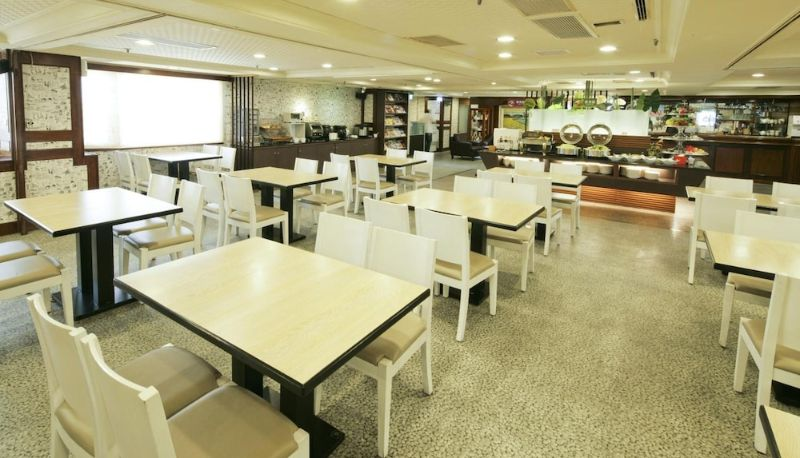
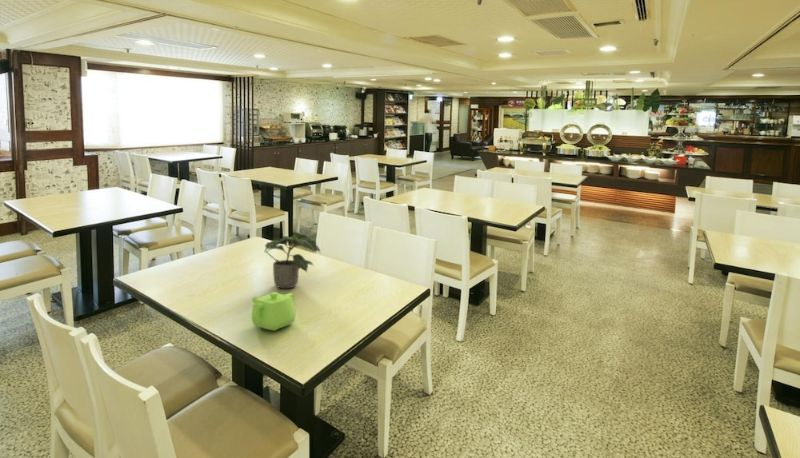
+ potted plant (292, 260)
+ teapot (269, 308)
